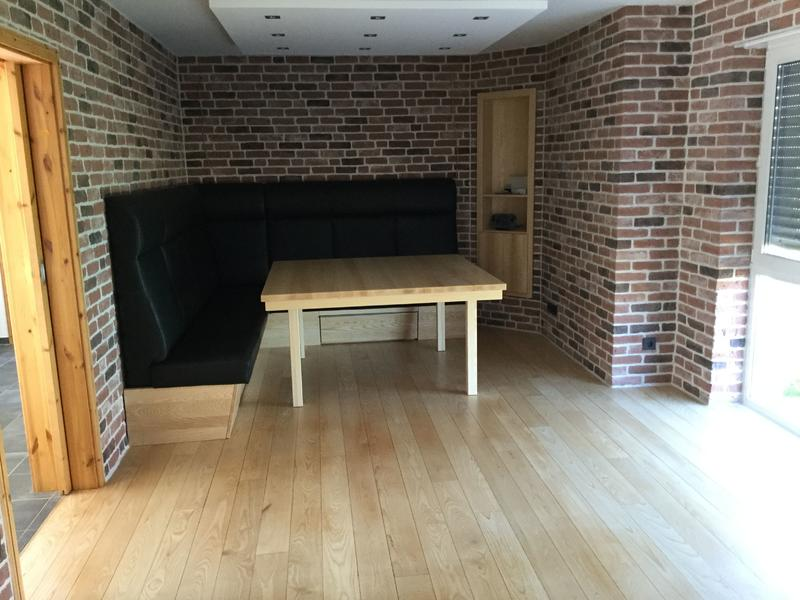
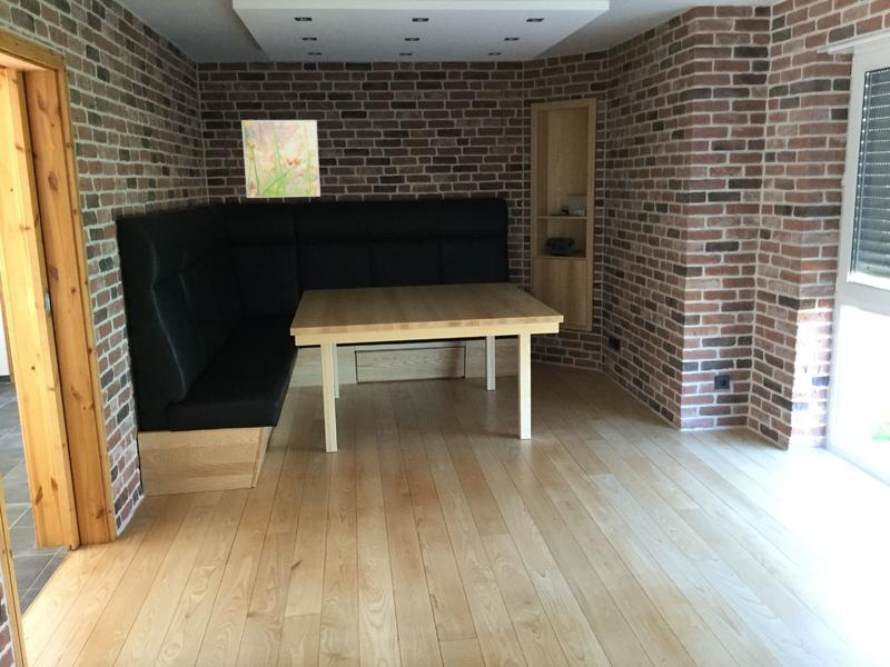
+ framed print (281, 159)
